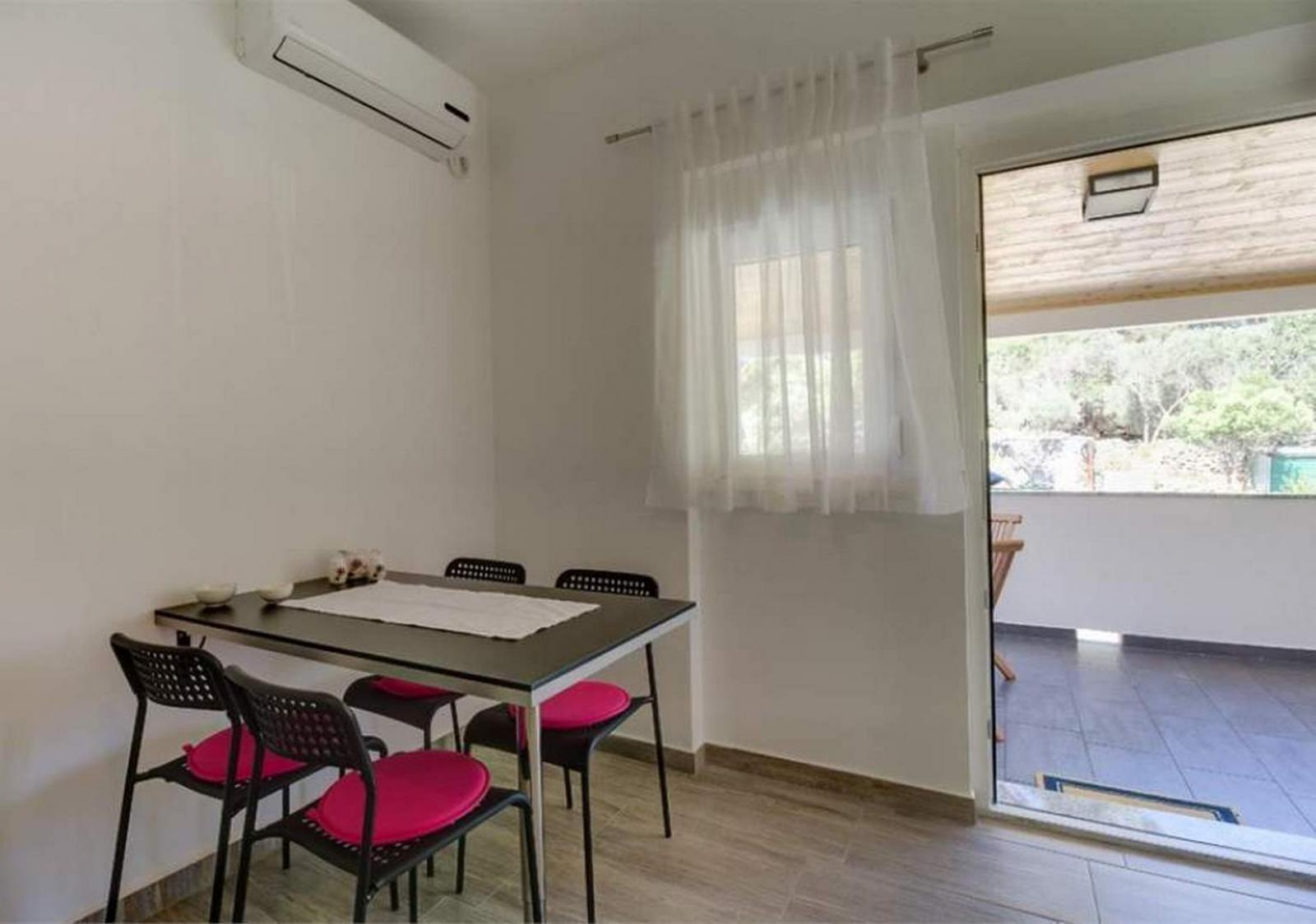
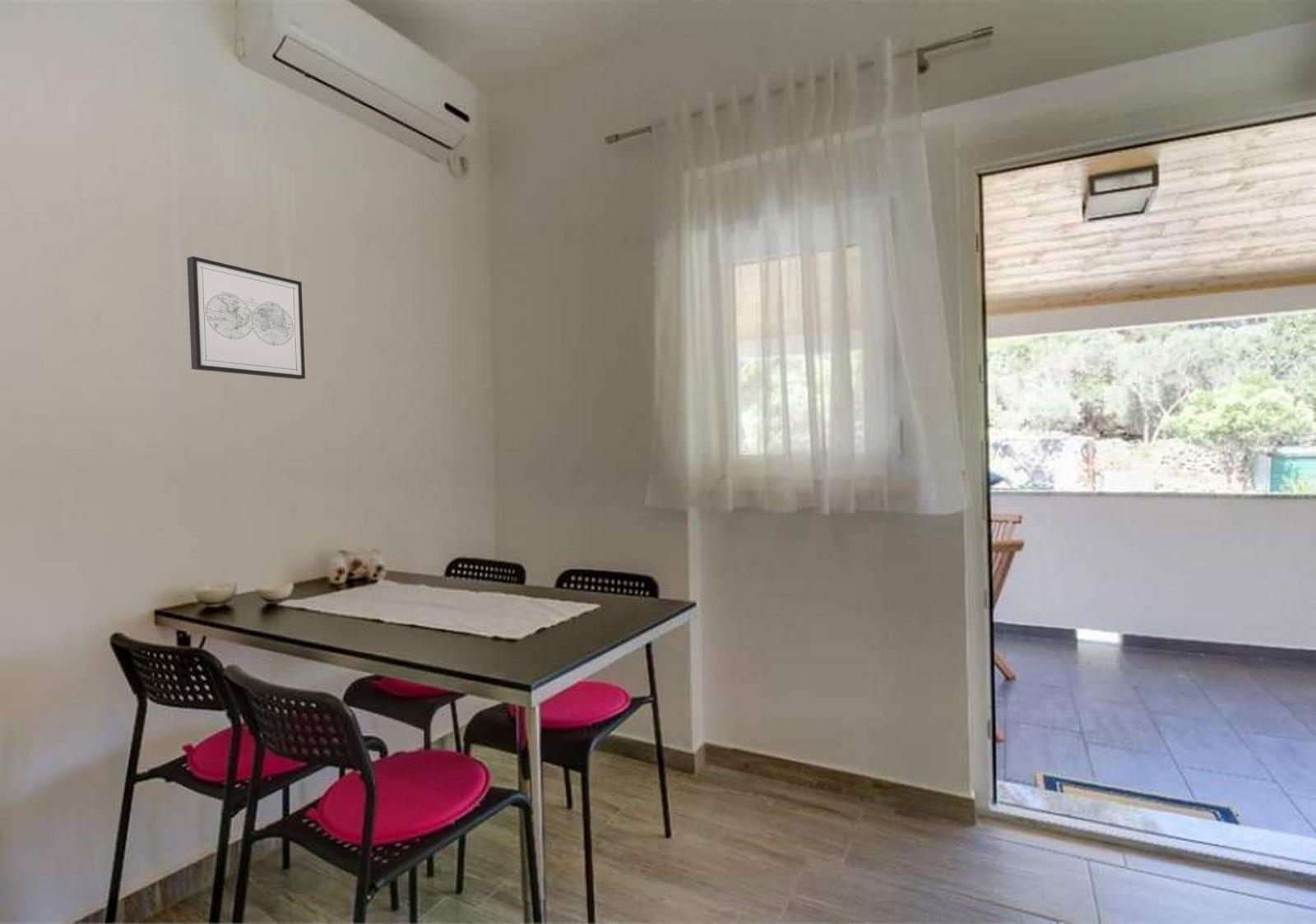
+ wall art (250, 322)
